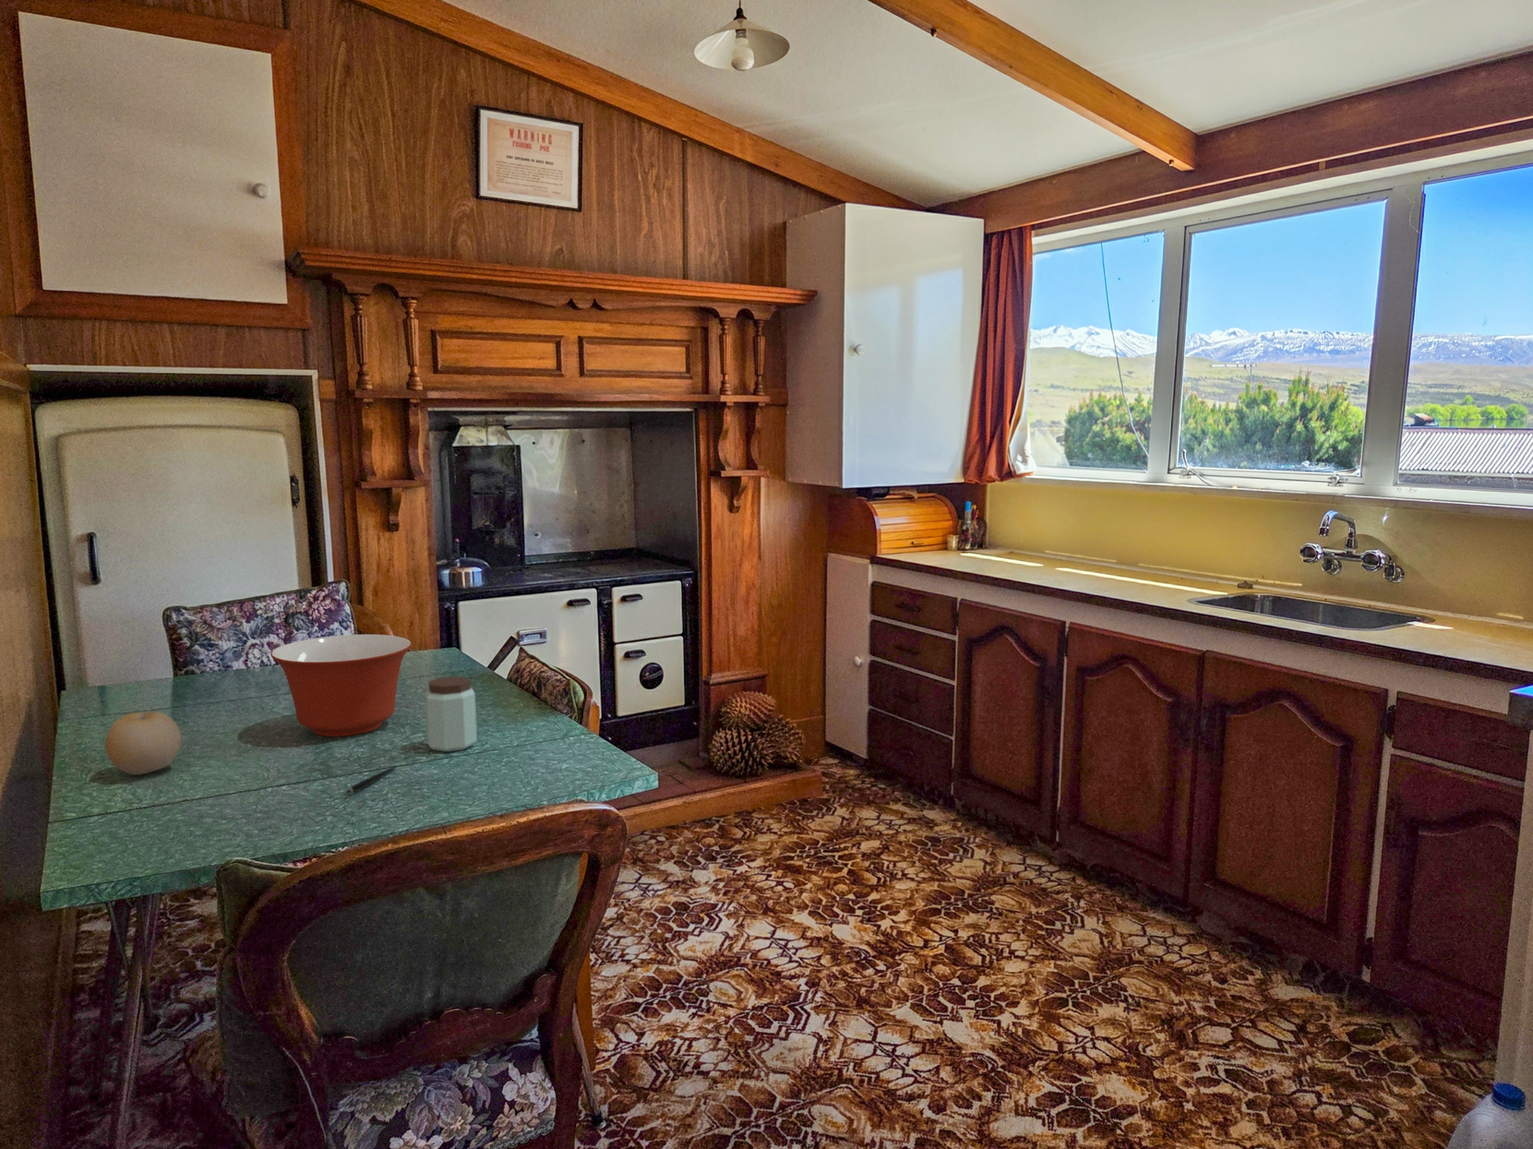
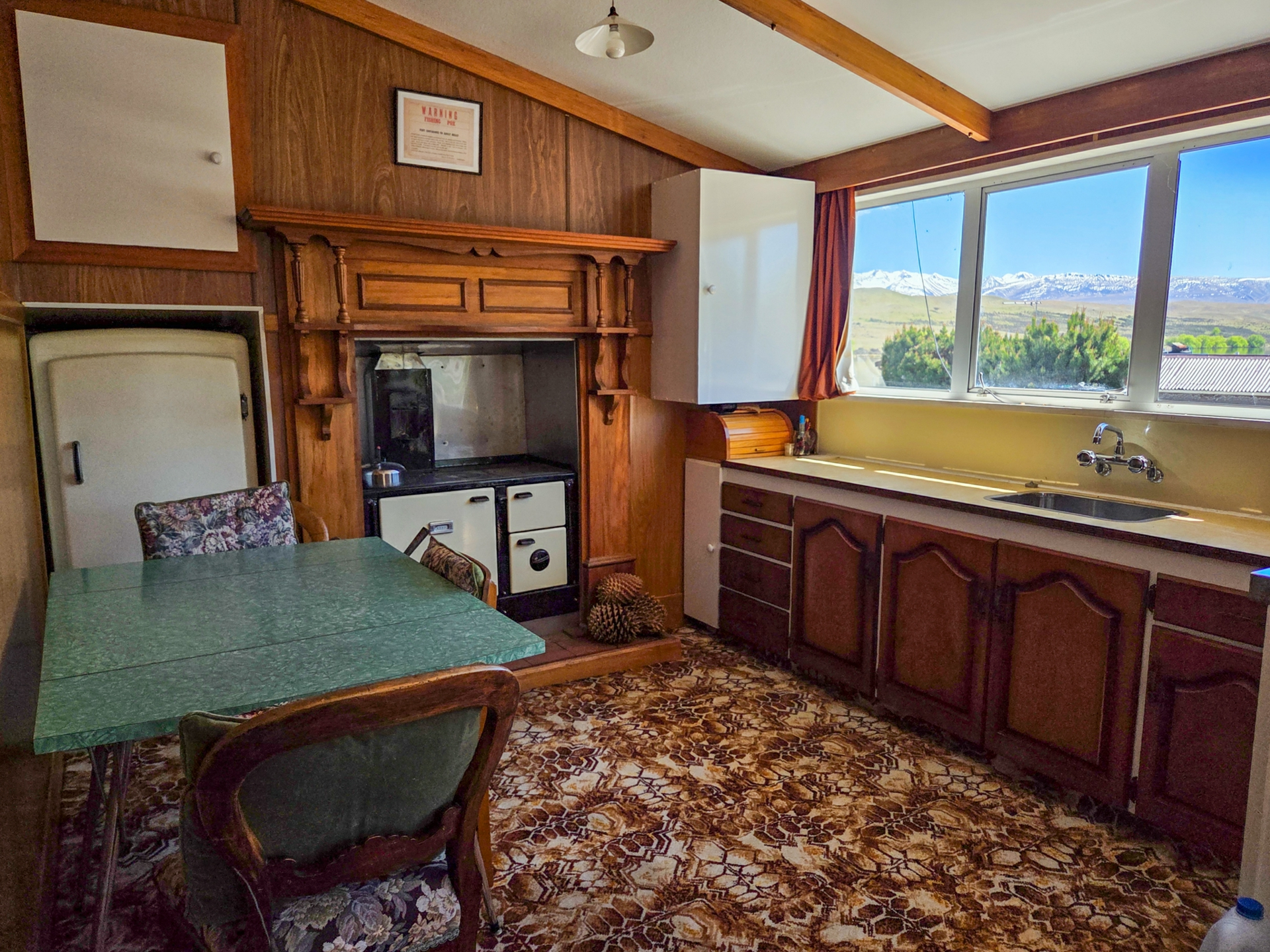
- fruit (144, 742)
- peanut butter (450, 713)
- pen (373, 778)
- mixing bowl (345, 687)
